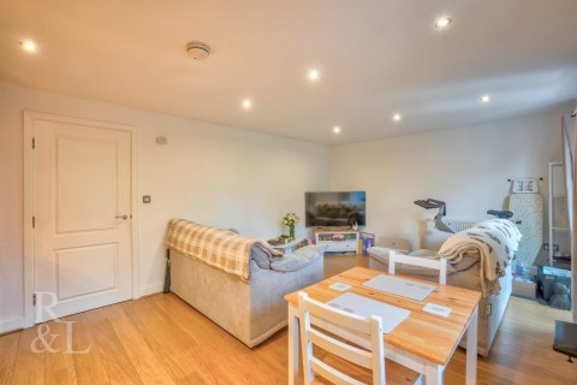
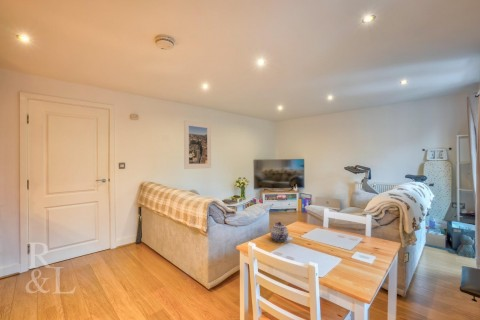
+ teapot (279, 230)
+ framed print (198, 145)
